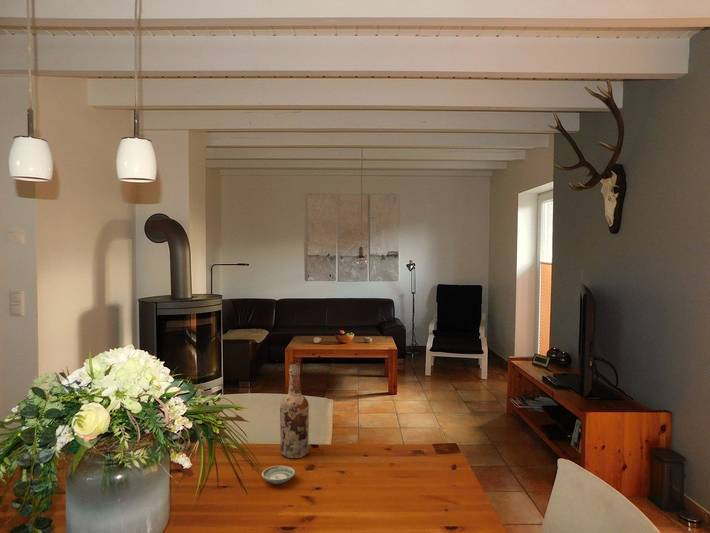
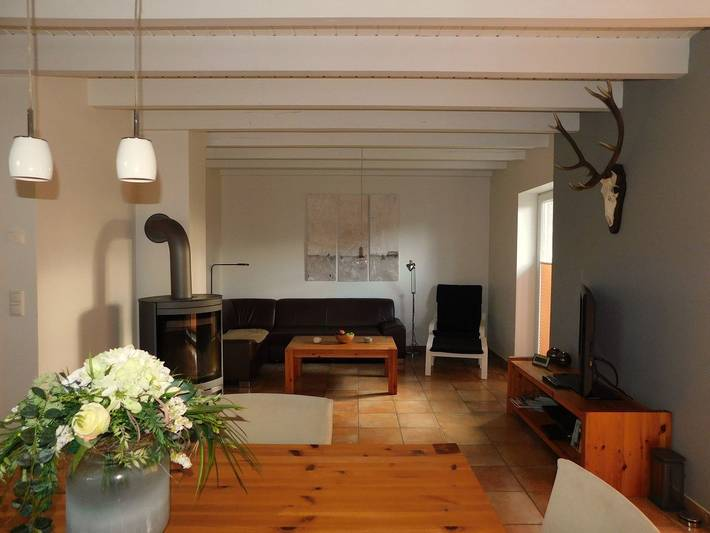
- saucer (278, 476)
- wine bottle (294, 408)
